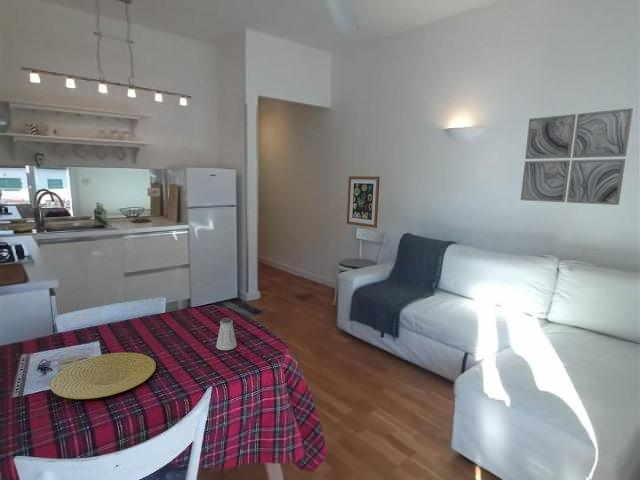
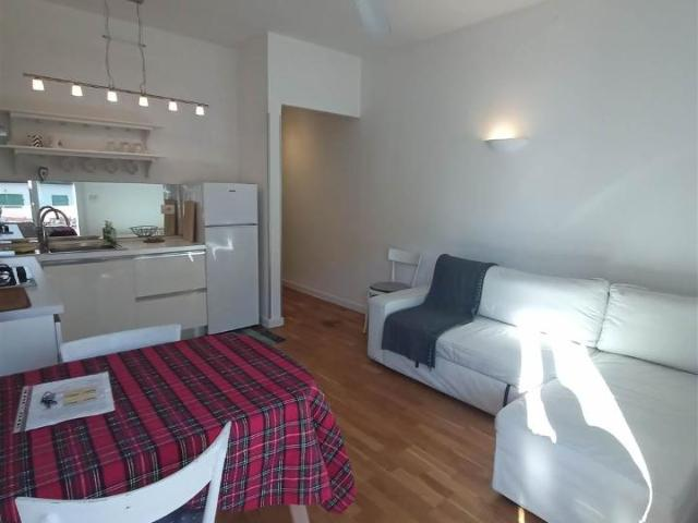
- plate (106, 374)
- wall art (570, 157)
- wall art (362, 201)
- saltshaker (226, 332)
